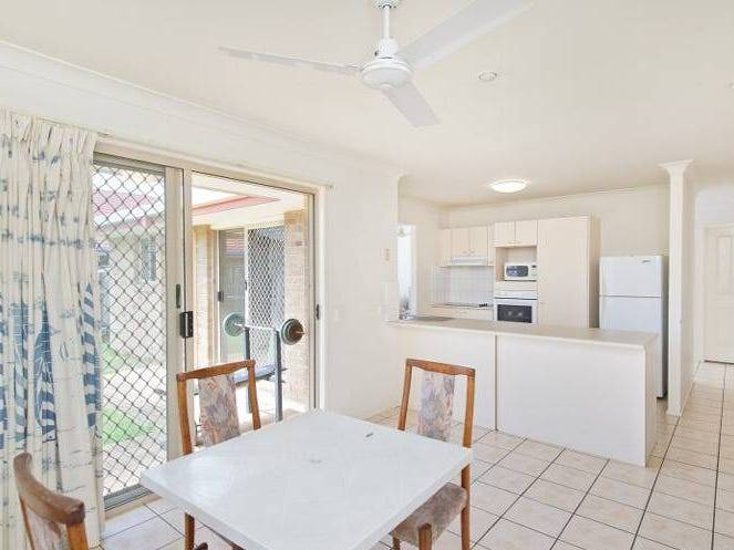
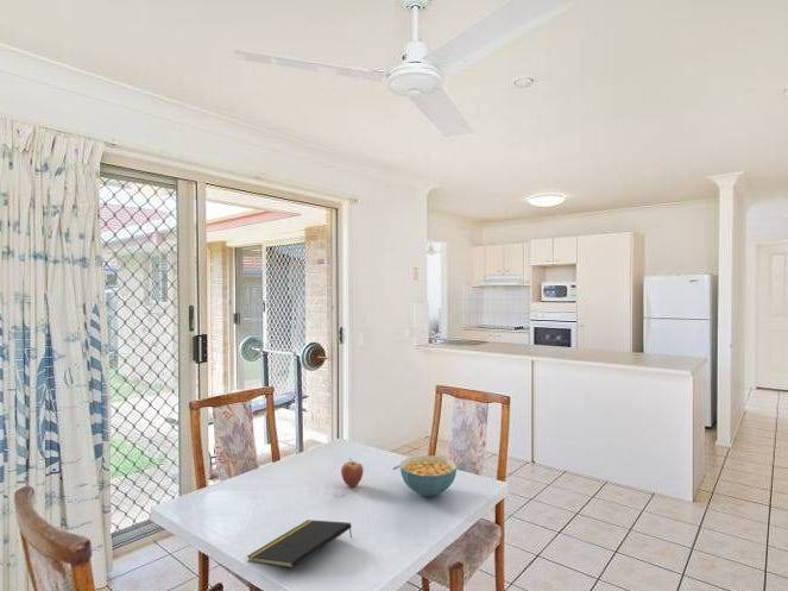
+ notepad (301, 541)
+ fruit (352, 471)
+ cereal bowl (428, 478)
